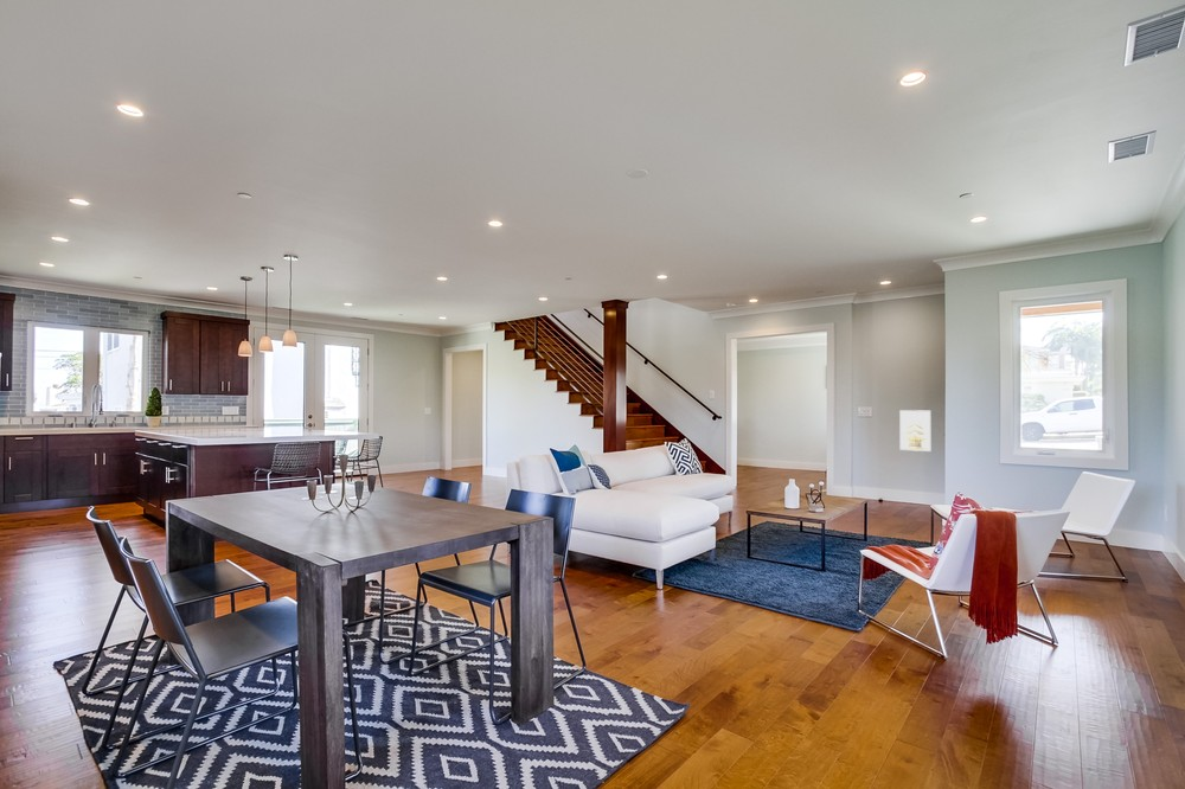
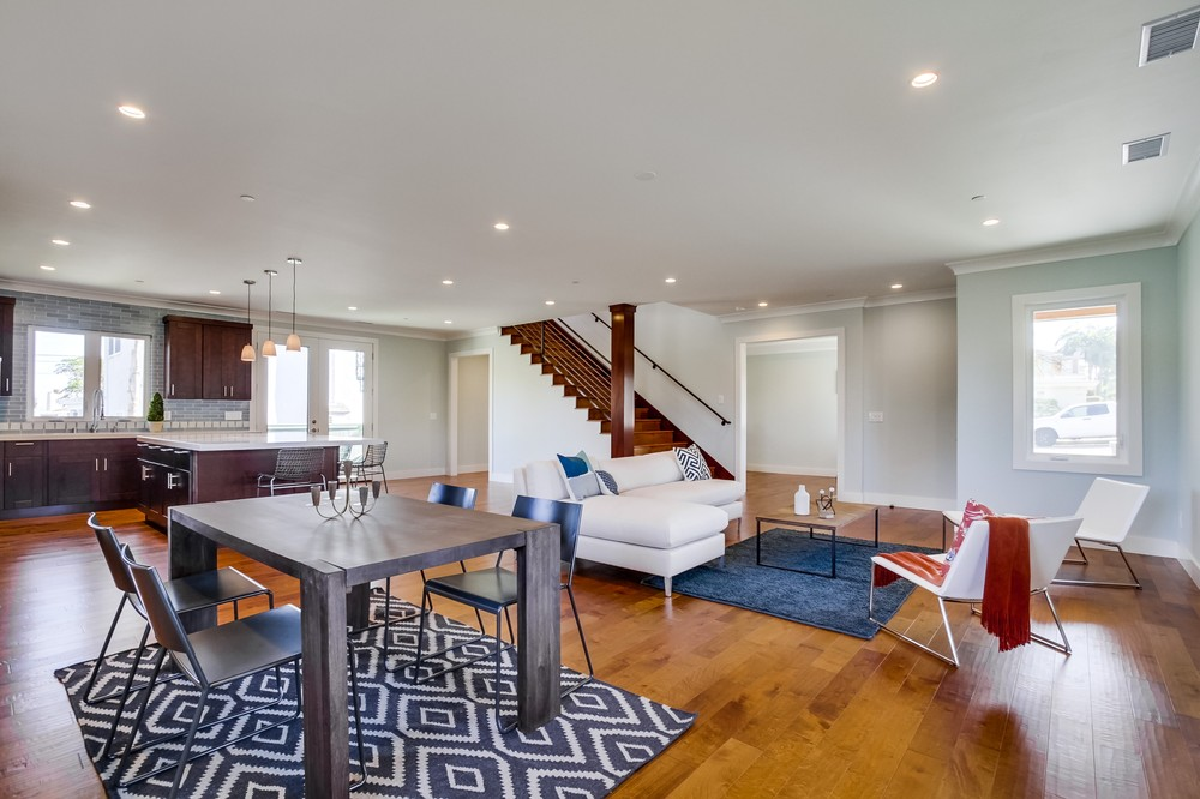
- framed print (915, 430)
